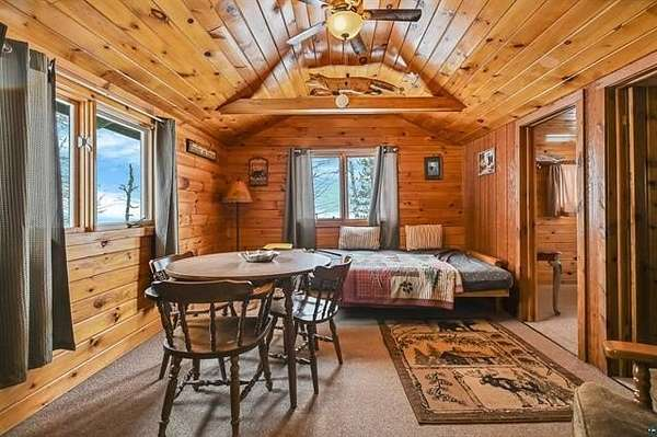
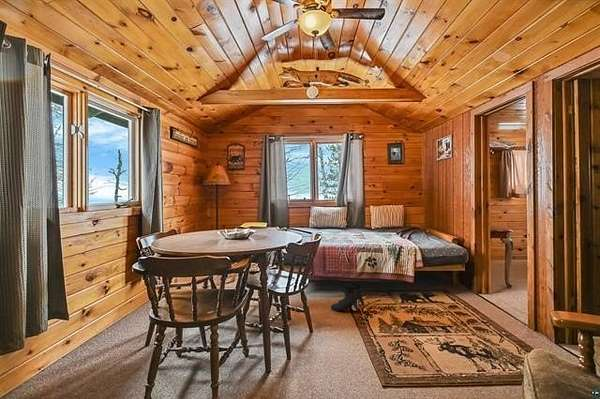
+ boots (347, 295)
